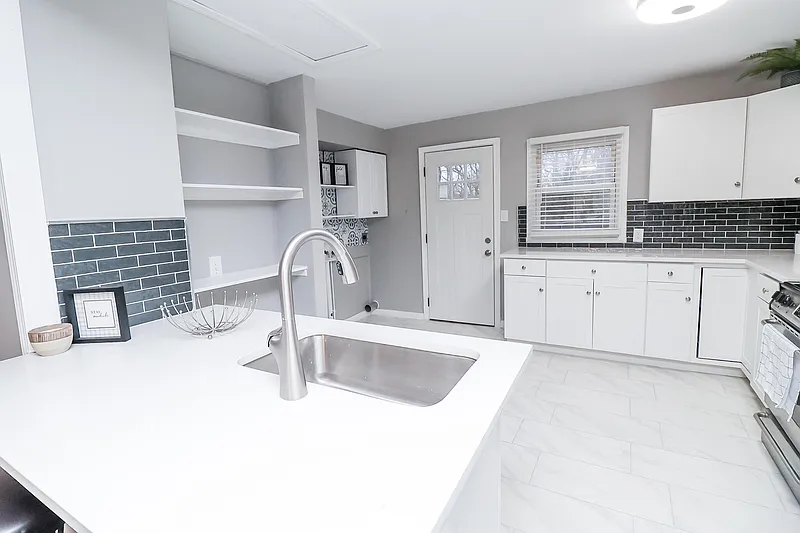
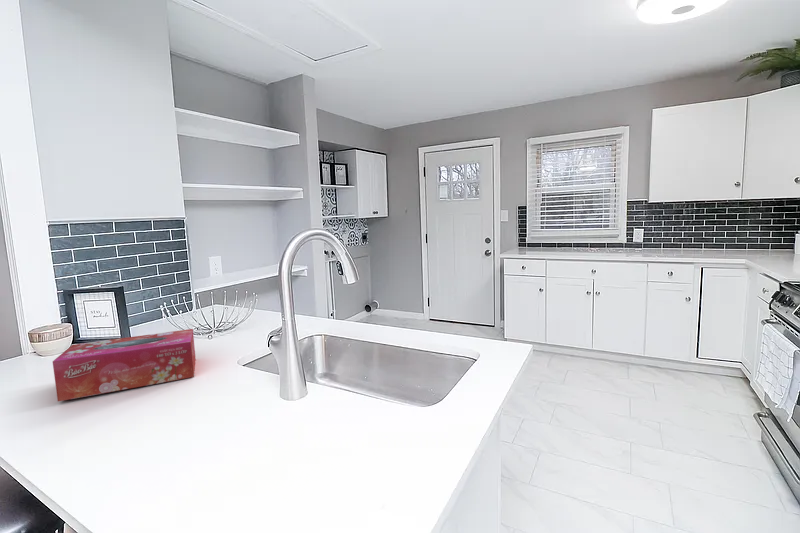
+ tissue box (133, 360)
